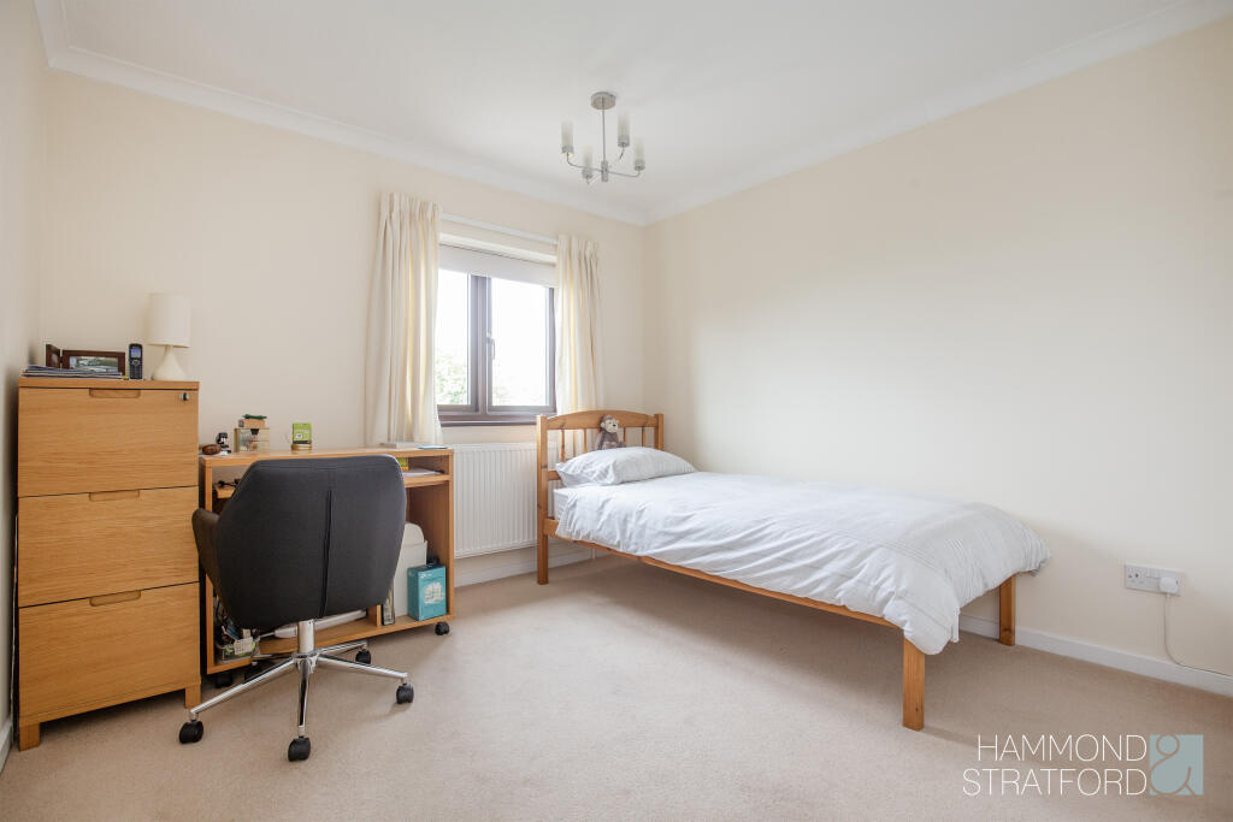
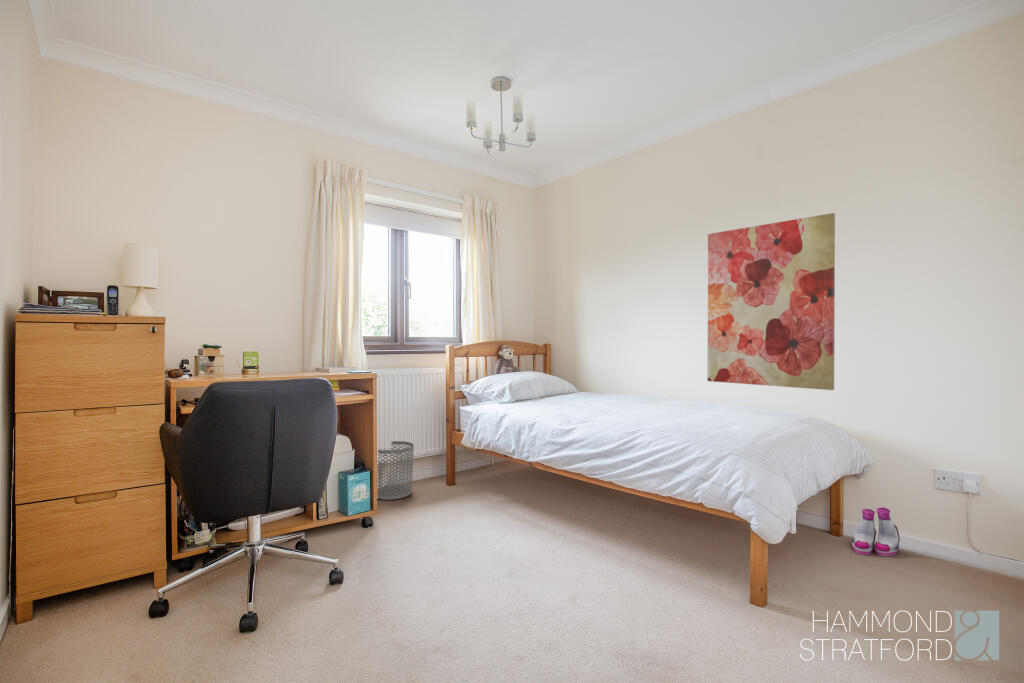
+ waste bin (393, 470)
+ wall art (765, 305)
+ boots (874, 528)
